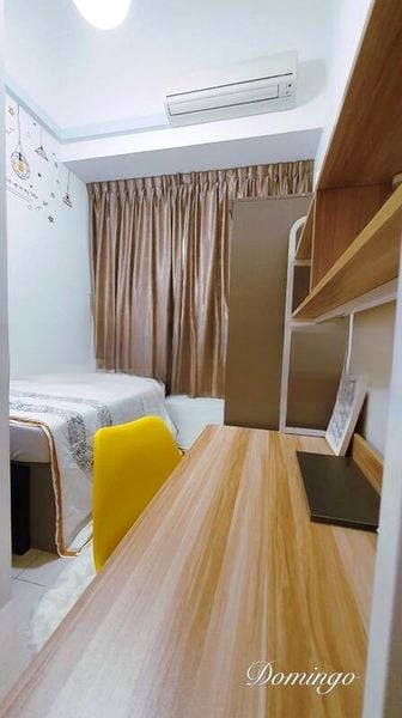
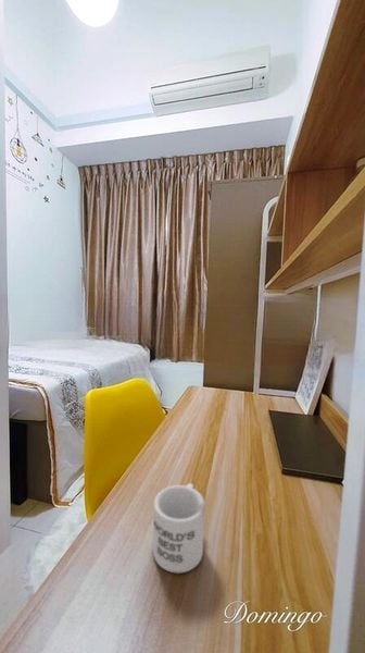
+ mug (181, 518)
